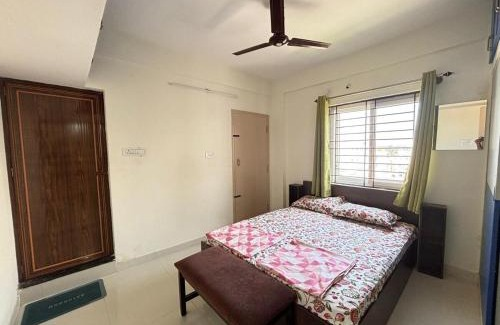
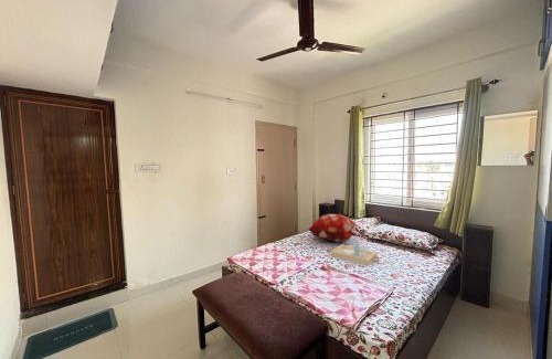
+ serving tray (353, 247)
+ decorative pillow (333, 226)
